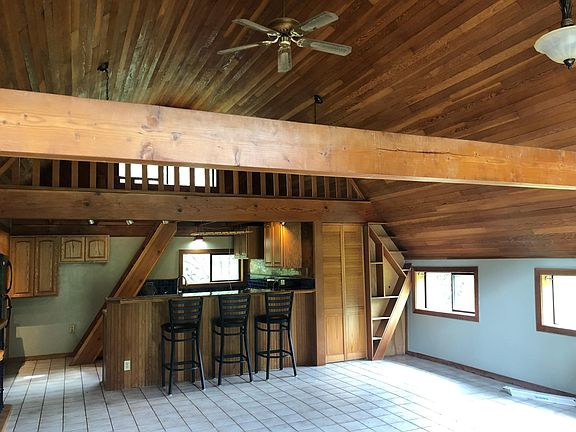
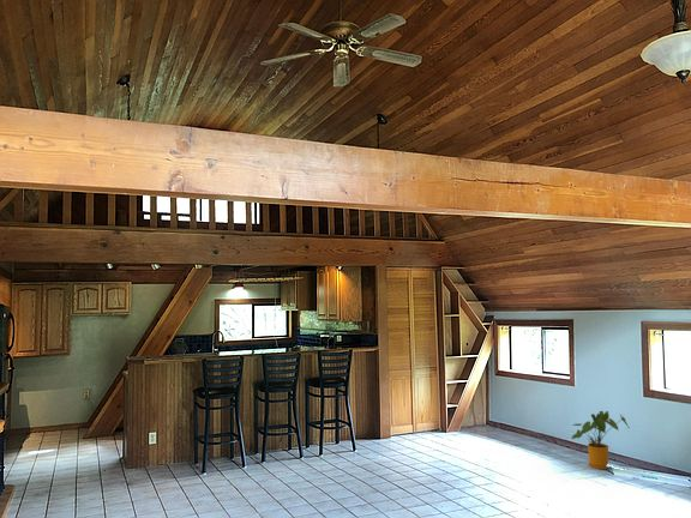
+ house plant (597, 439)
